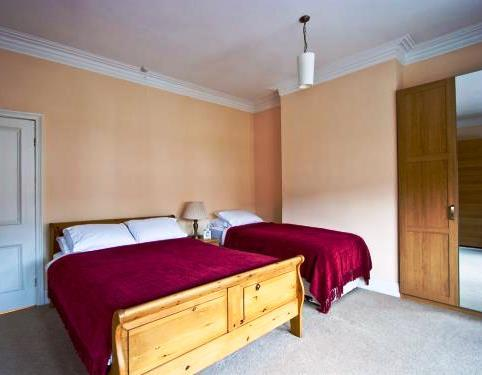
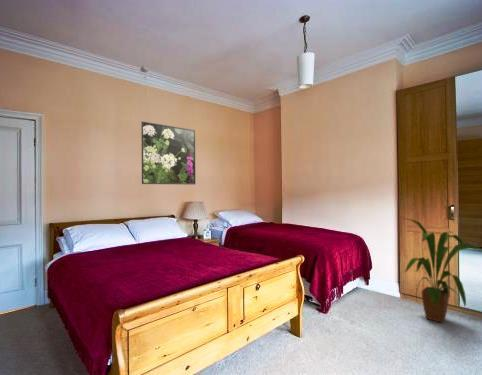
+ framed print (170, 155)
+ house plant (445, 271)
